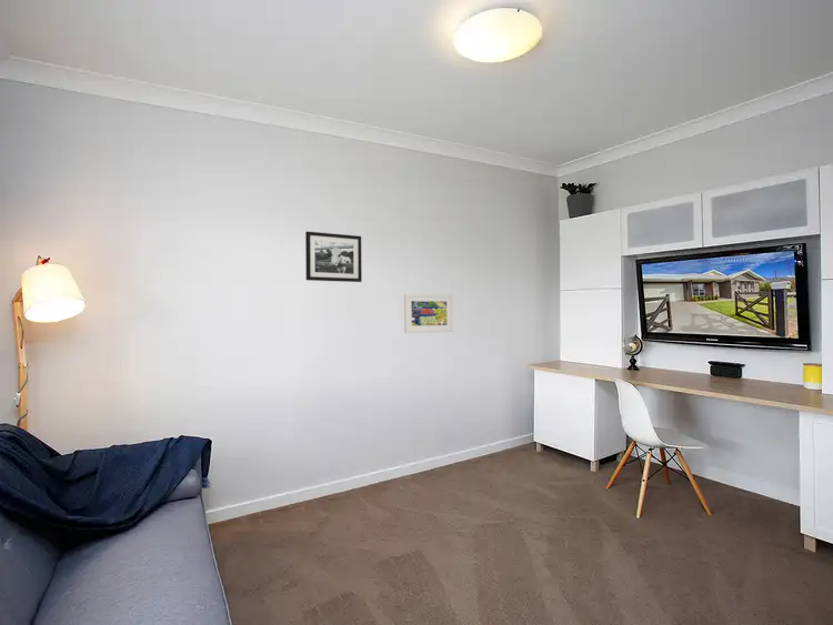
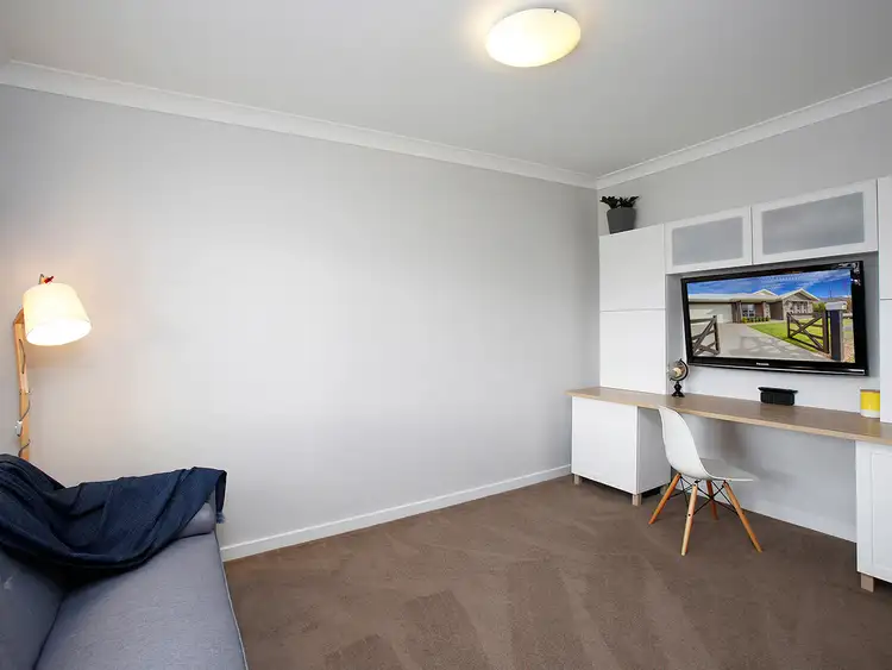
- picture frame (334, 258)
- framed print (429, 313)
